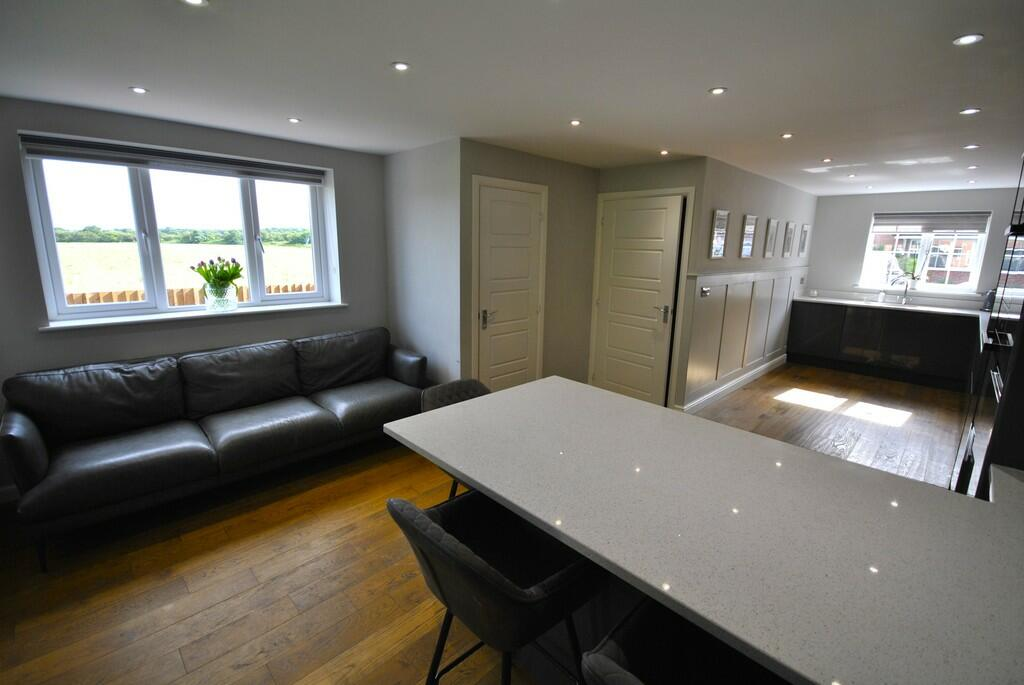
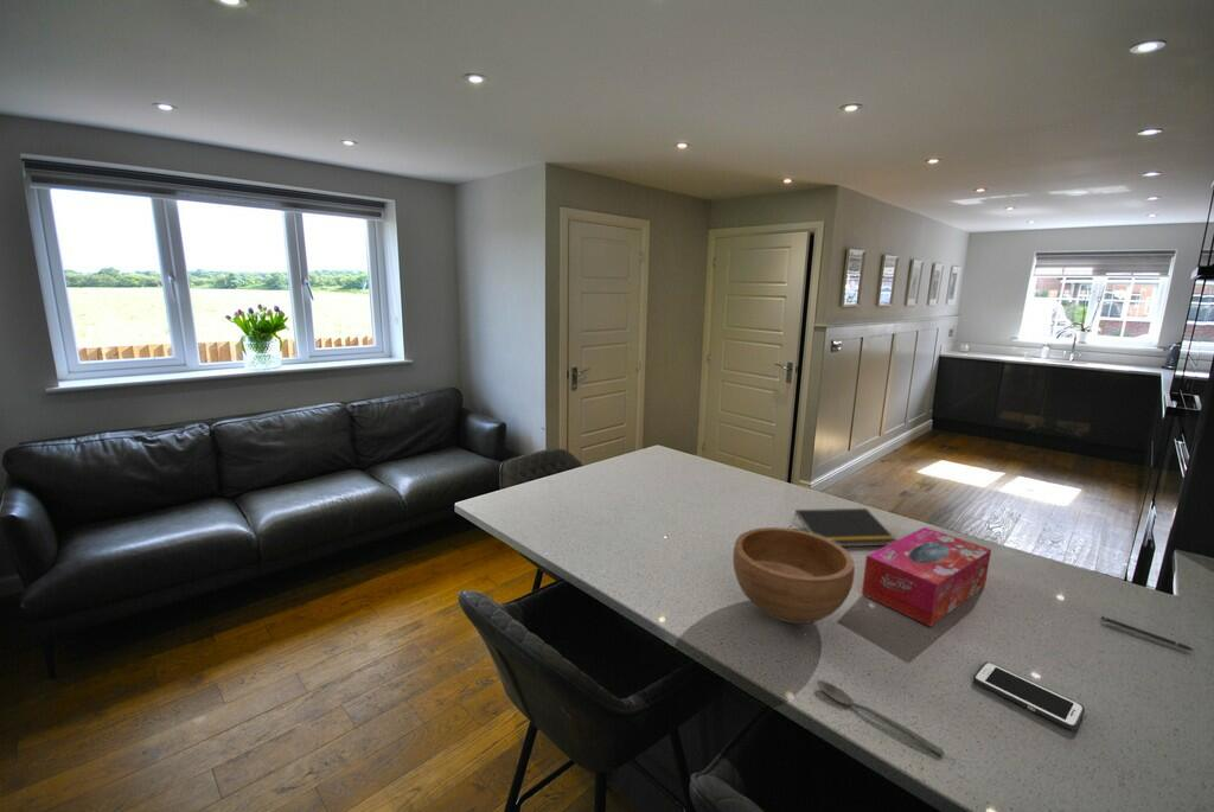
+ spoon (875, 714)
+ tissue box (926, 571)
+ pen (1146, 633)
+ cell phone (1027, 693)
+ bowl (788, 582)
+ notepad (844, 526)
